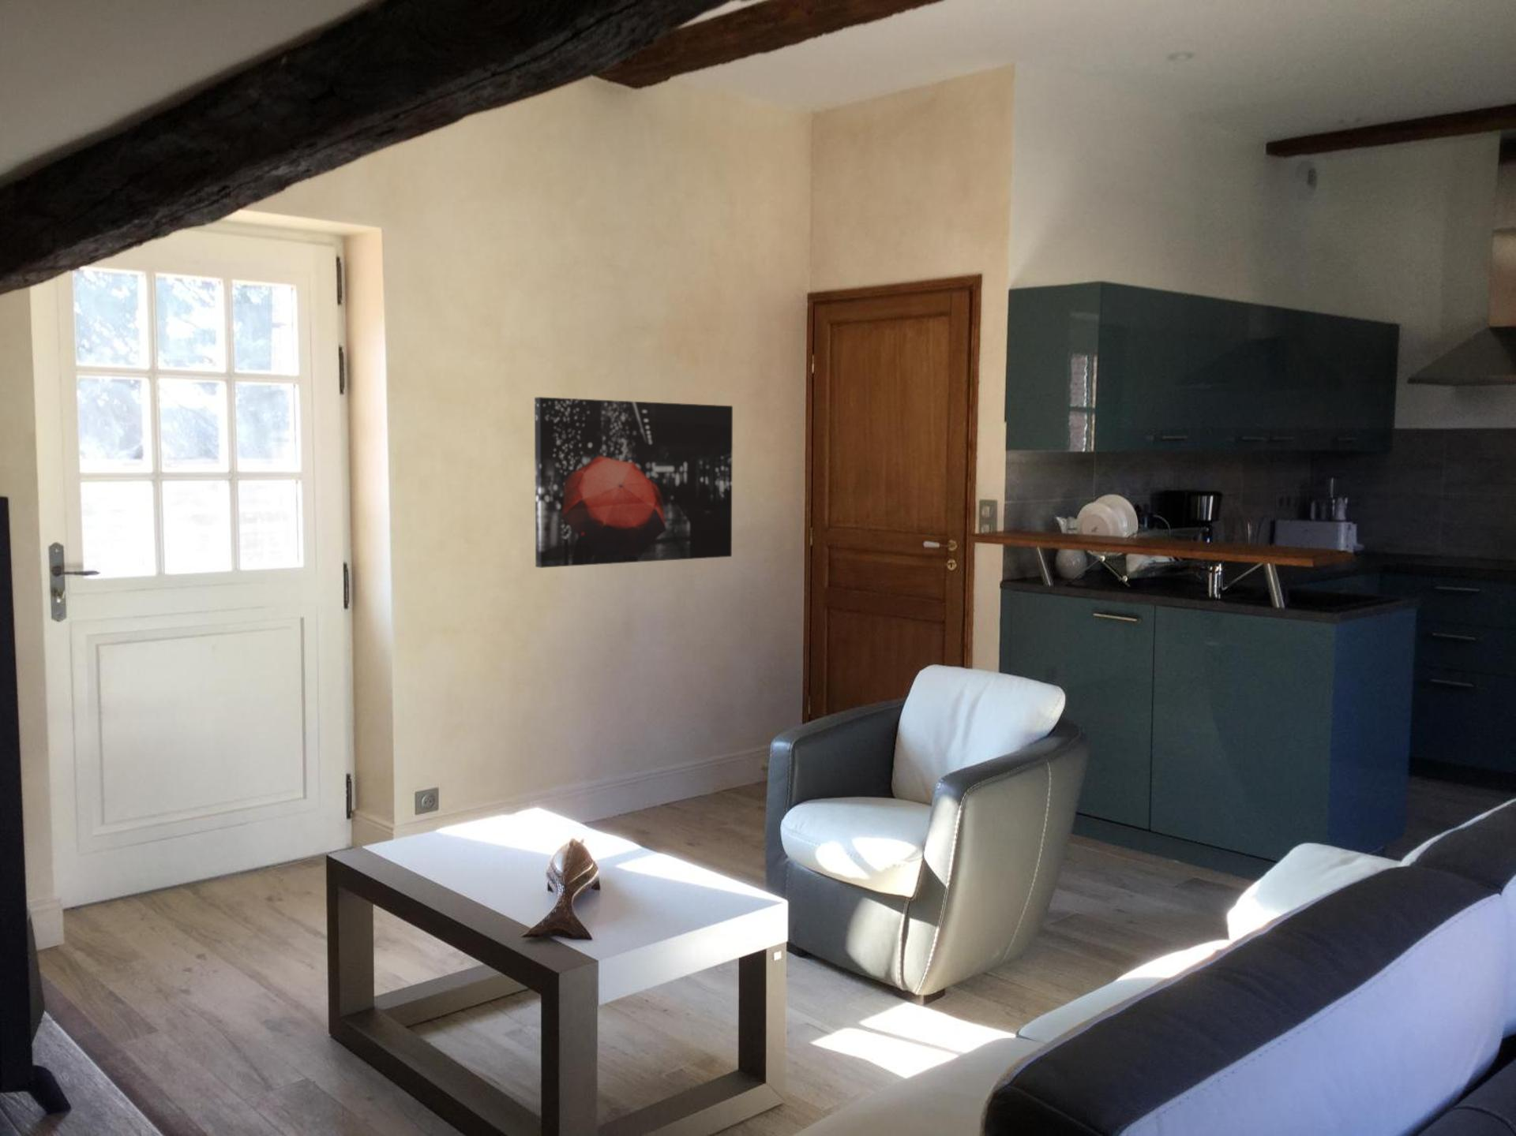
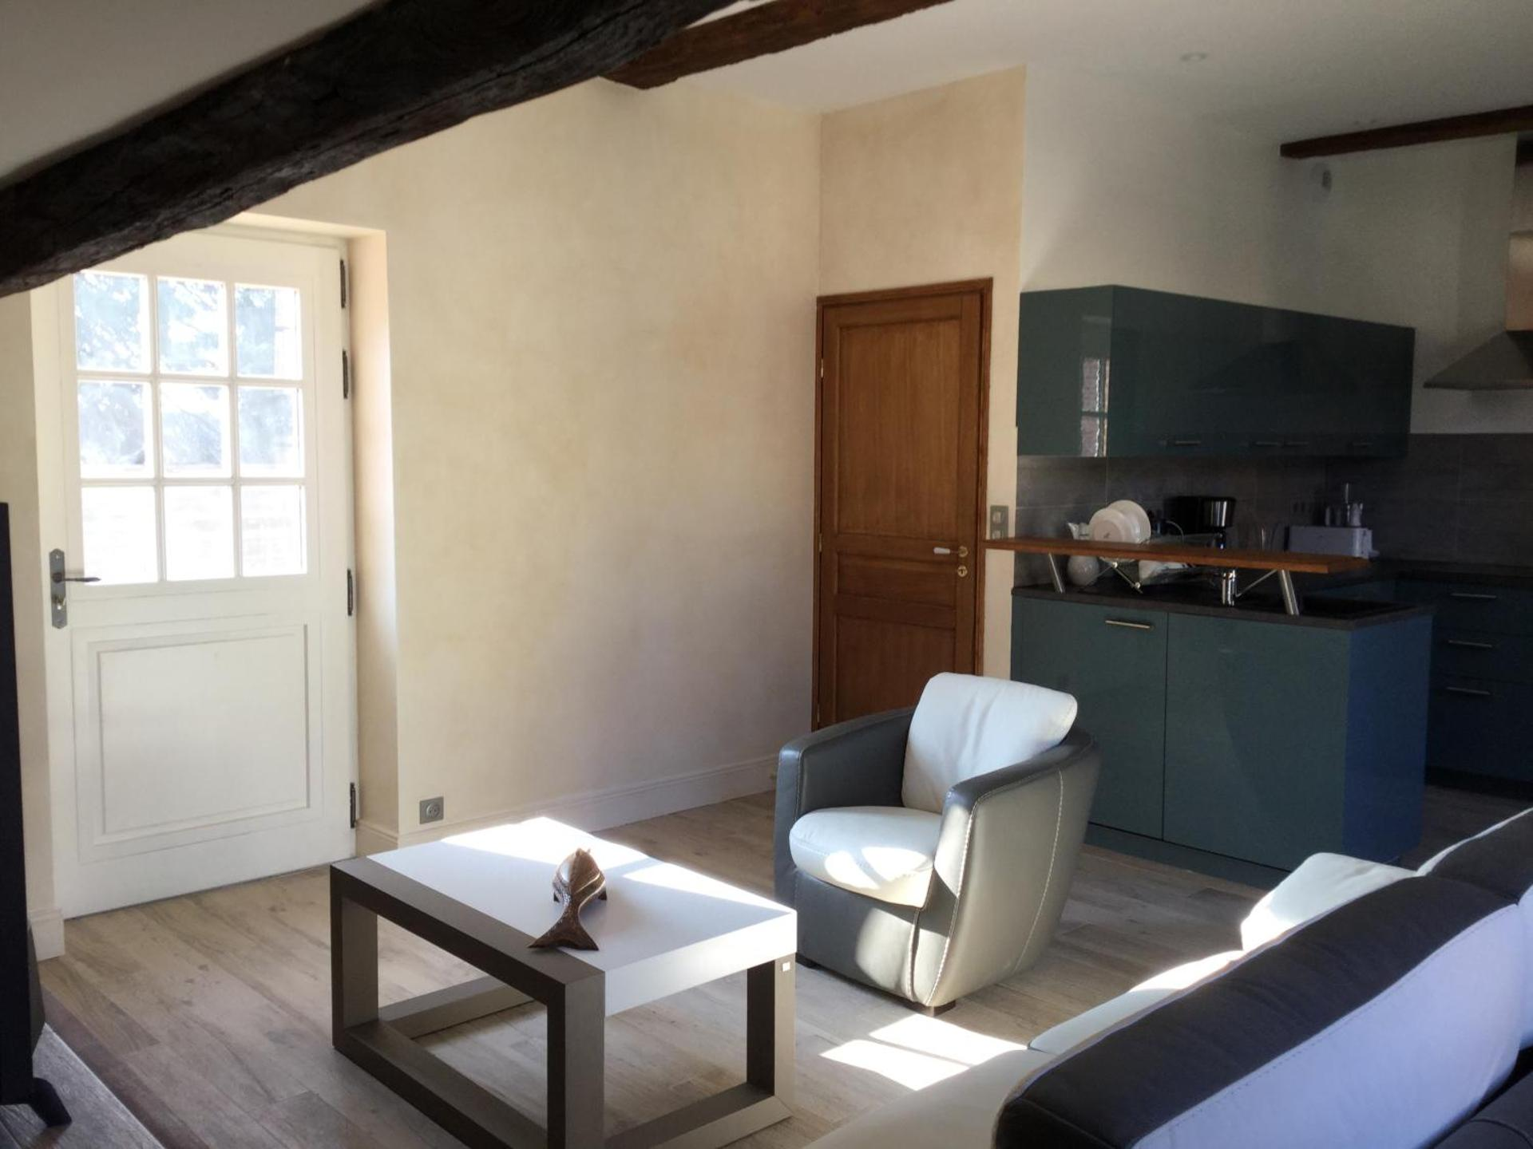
- wall art (639, 482)
